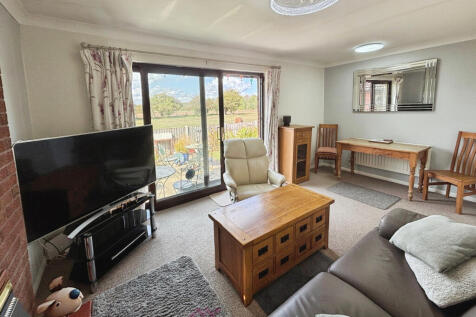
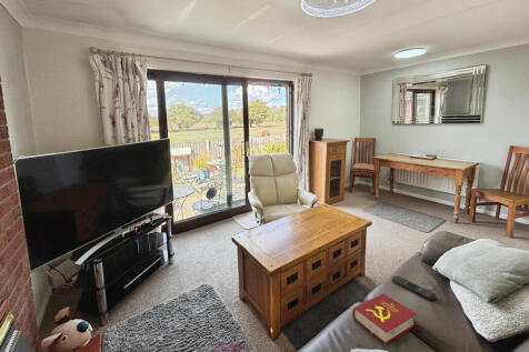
+ remote control (412, 286)
+ book (383, 315)
